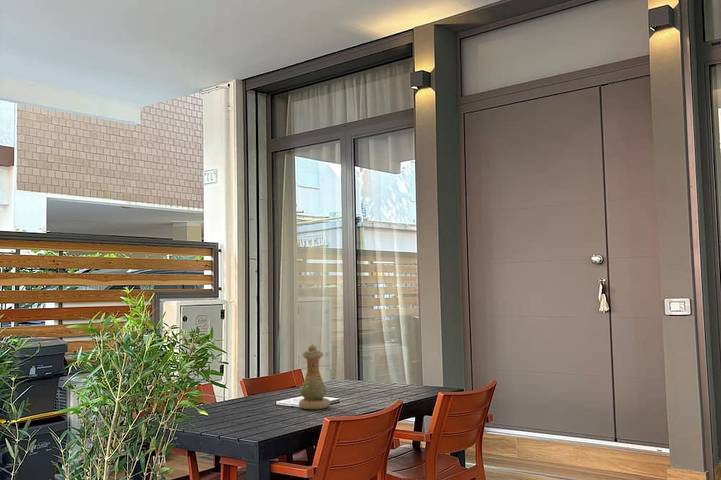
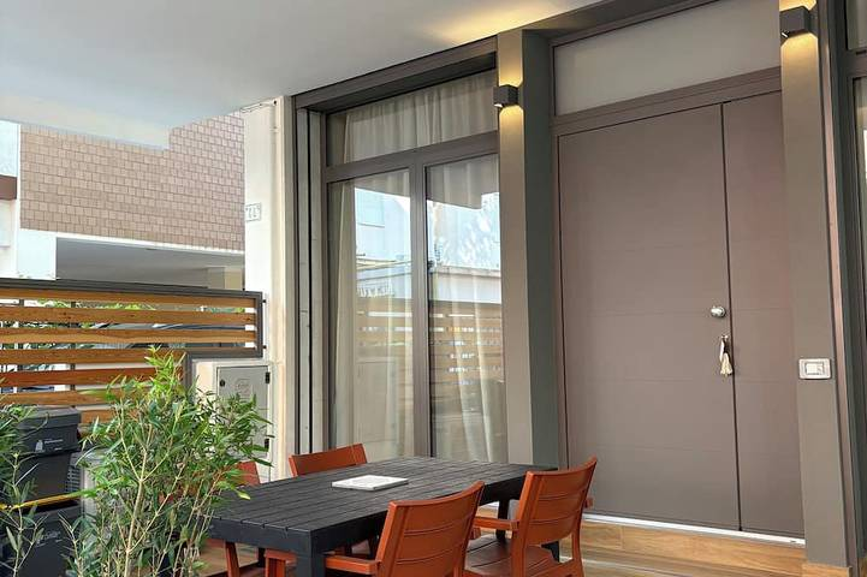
- vase (313, 375)
